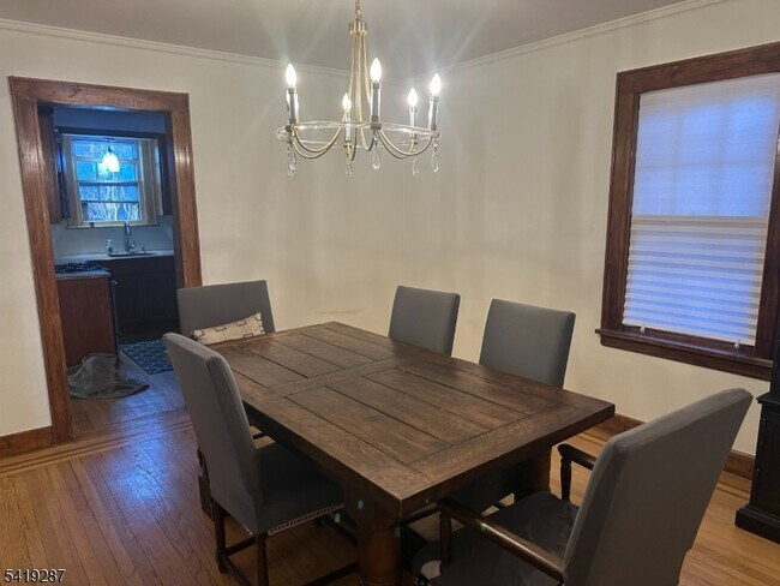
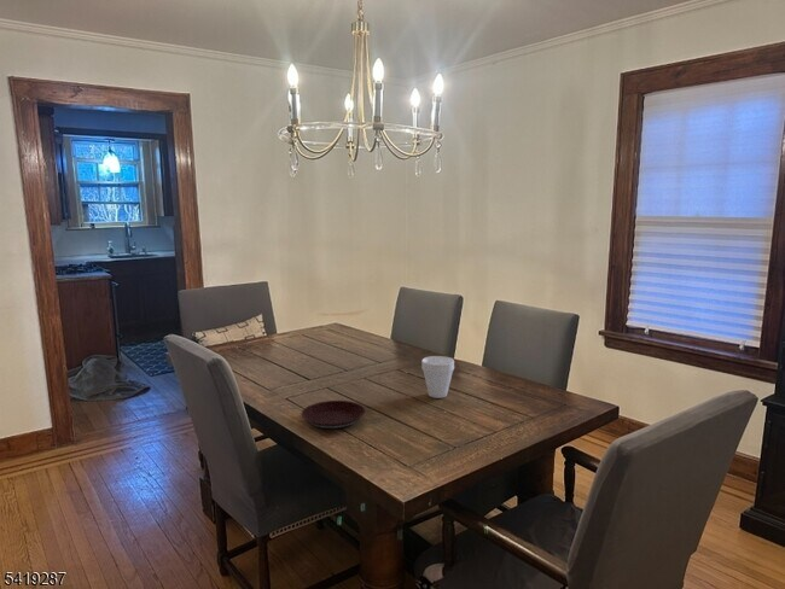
+ plate (333, 415)
+ cup (437, 377)
